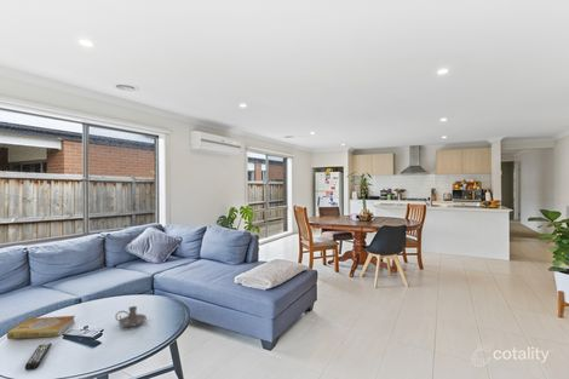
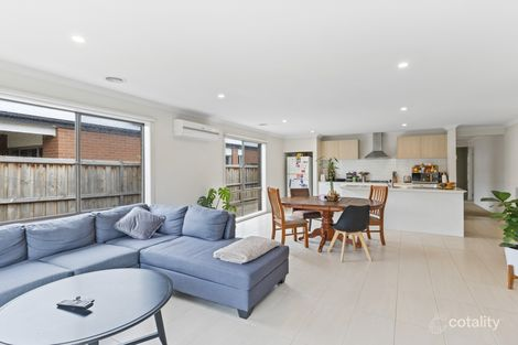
- candle holder (130, 315)
- remote control (39, 355)
- book (42, 327)
